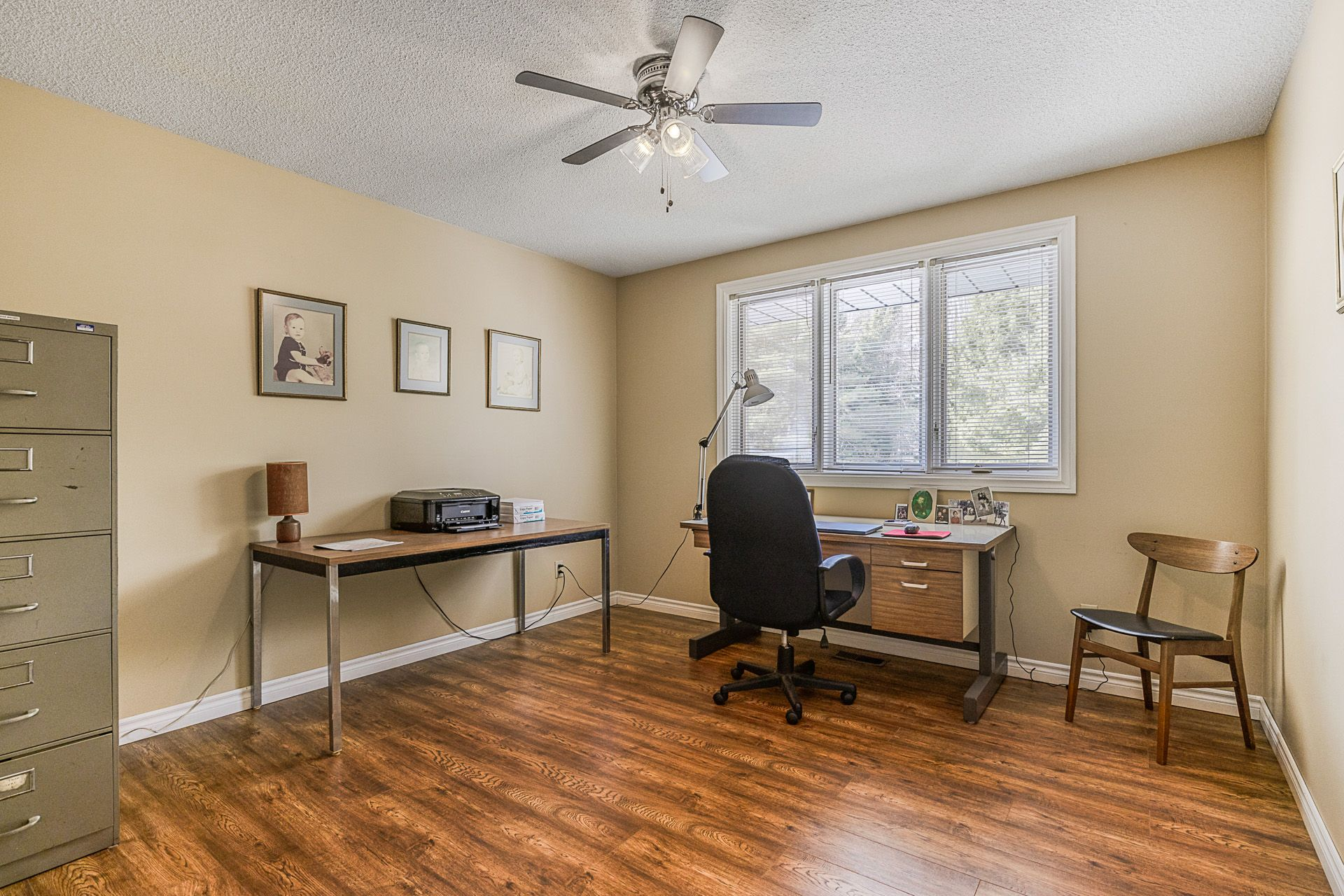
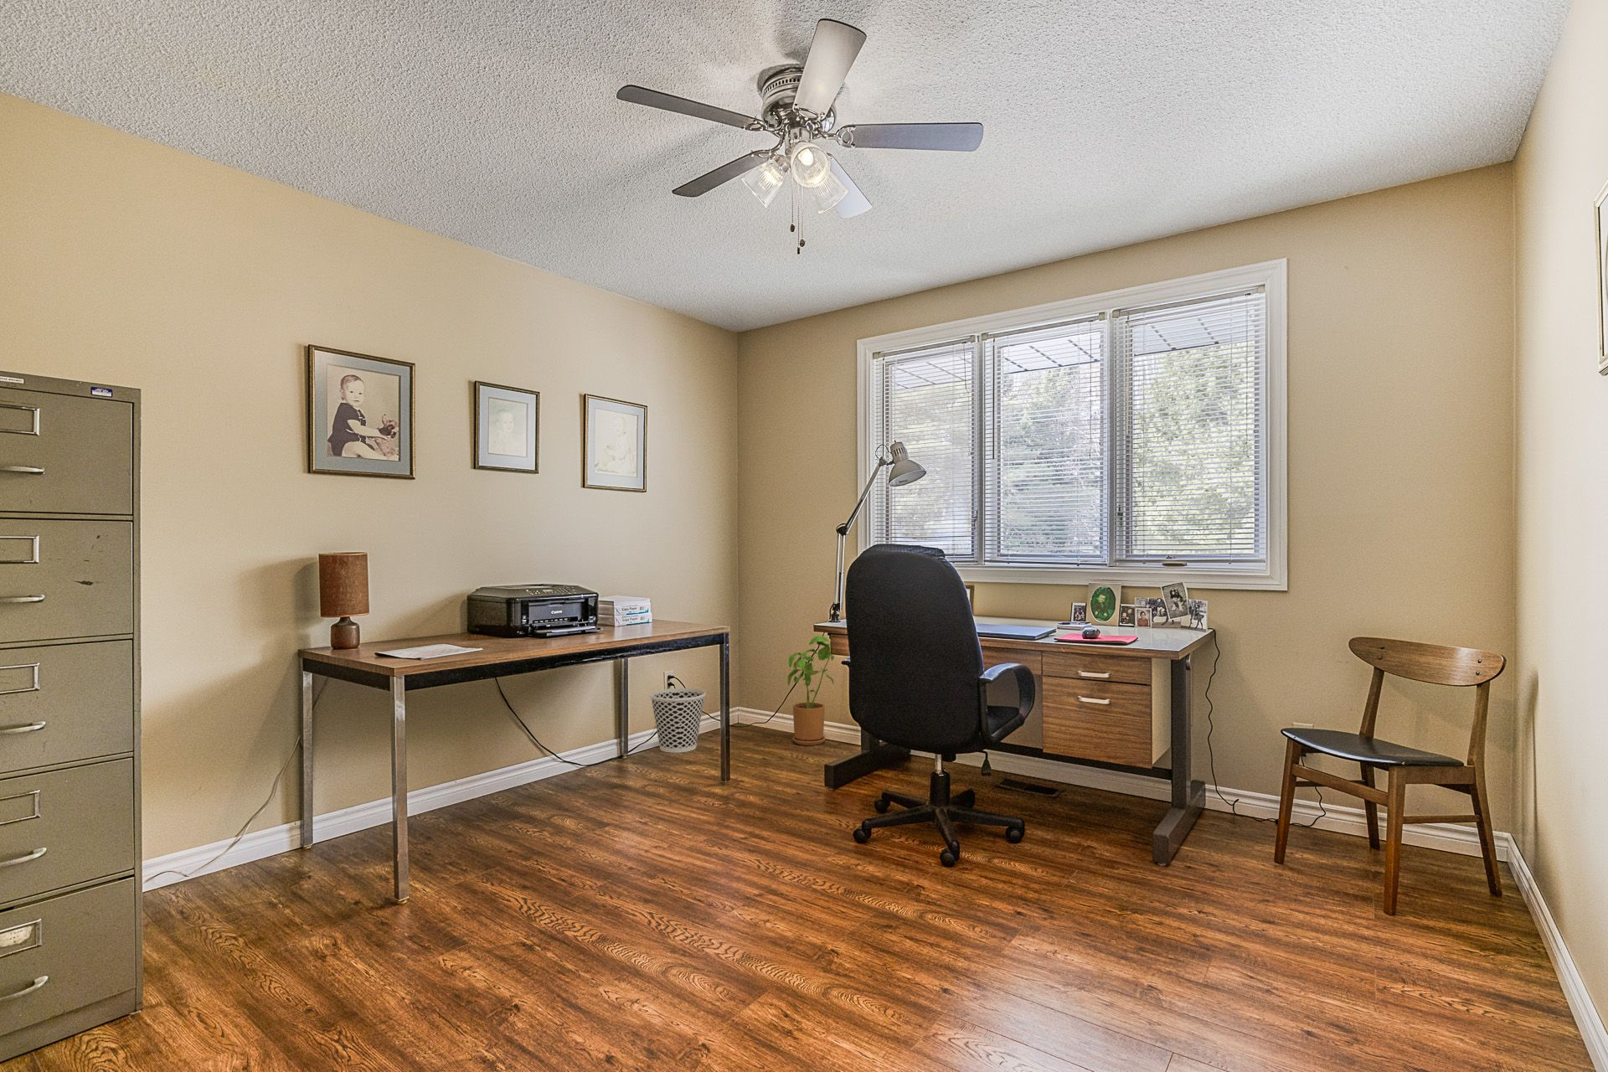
+ house plant (808, 689)
+ wastebasket (677, 720)
